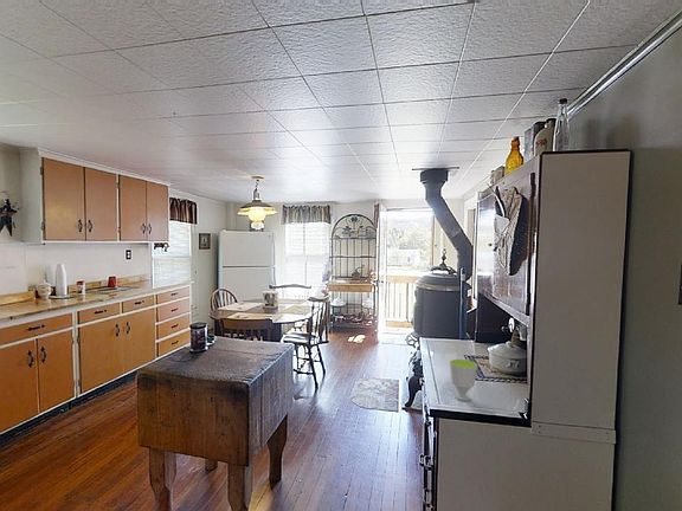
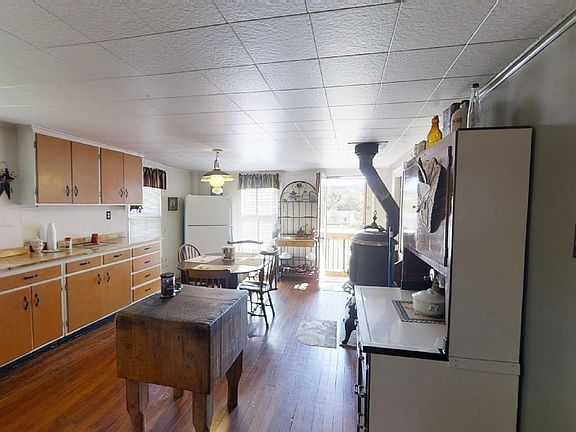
- cup (462, 380)
